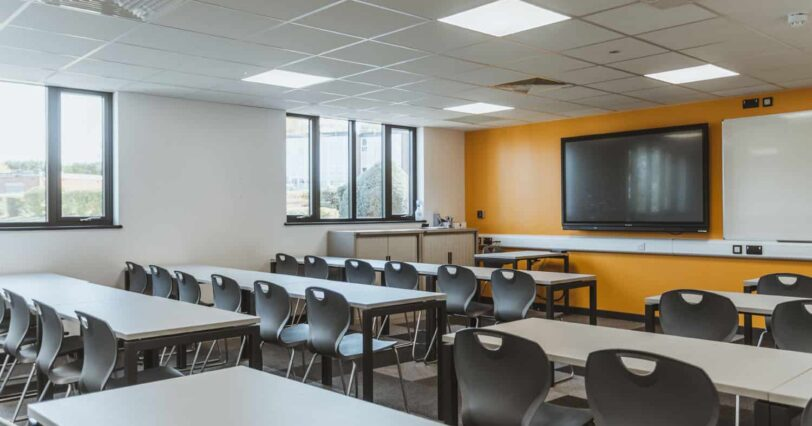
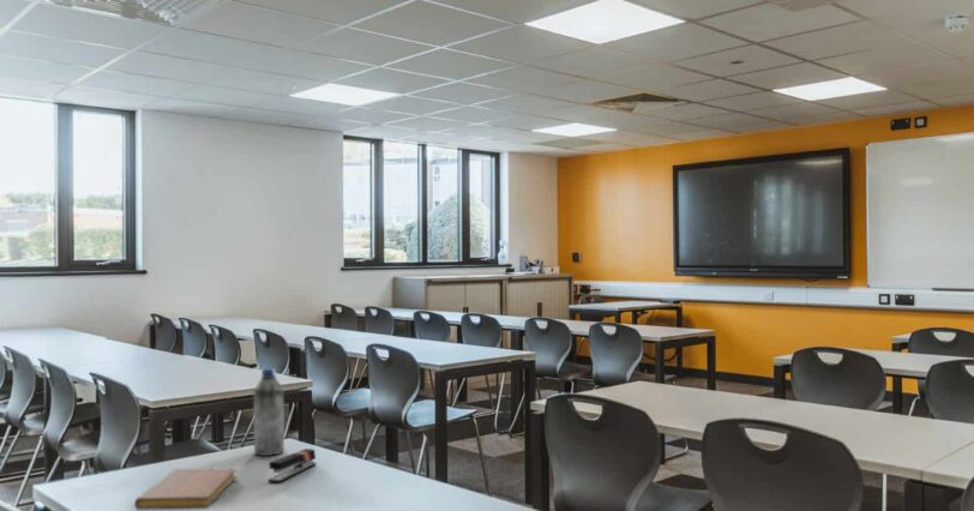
+ stapler (293, 463)
+ notebook (188, 487)
+ water bottle (269, 410)
